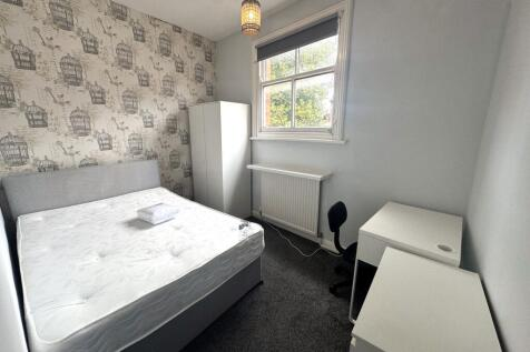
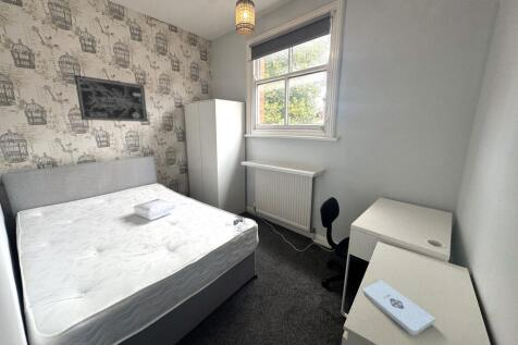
+ notepad (394, 304)
+ wall art (114, 100)
